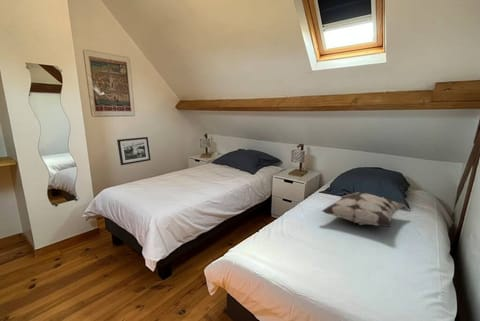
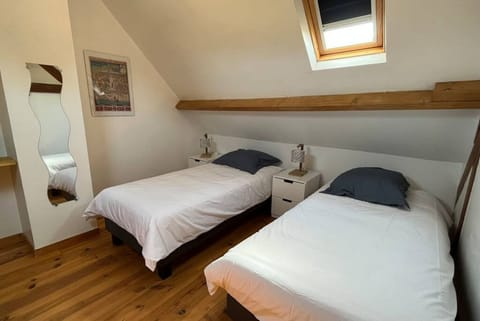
- decorative pillow (362, 207)
- picture frame (134, 150)
